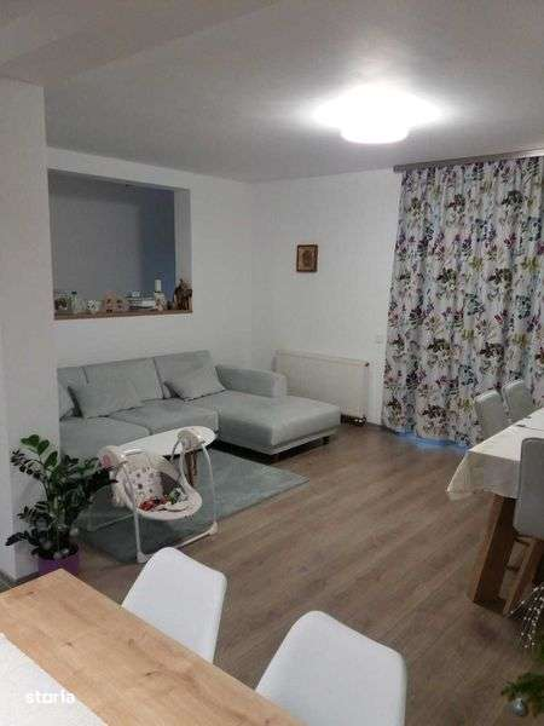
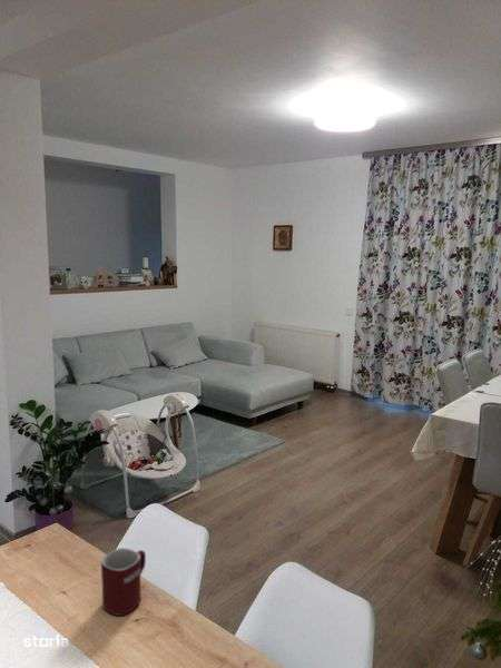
+ mug (127, 577)
